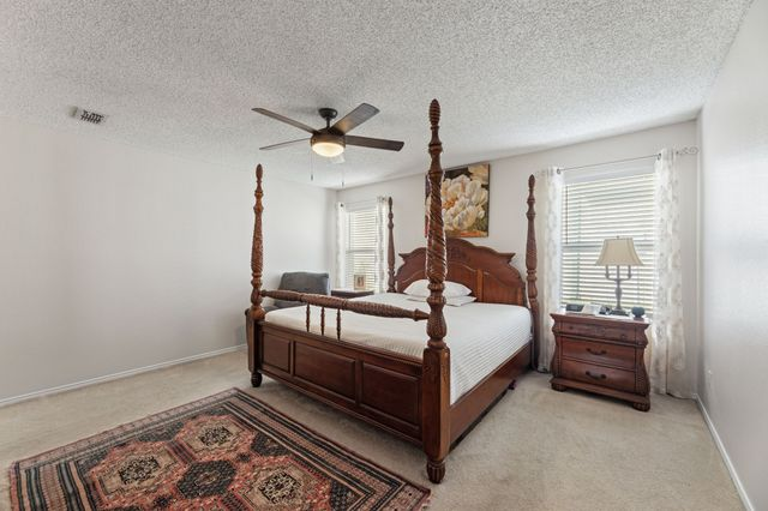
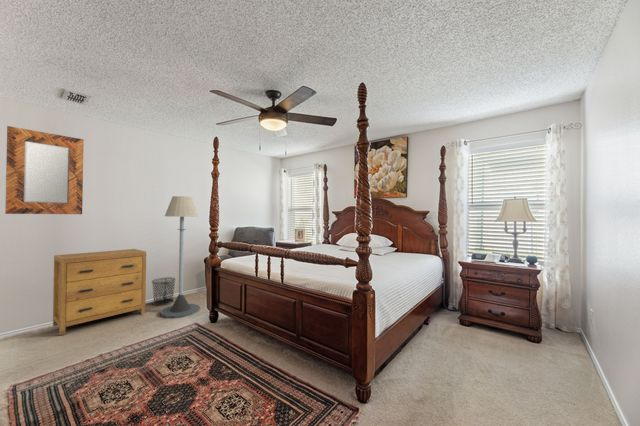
+ dresser (102, 286)
+ waste bin (163, 291)
+ home mirror (47, 173)
+ floor lamp (181, 254)
